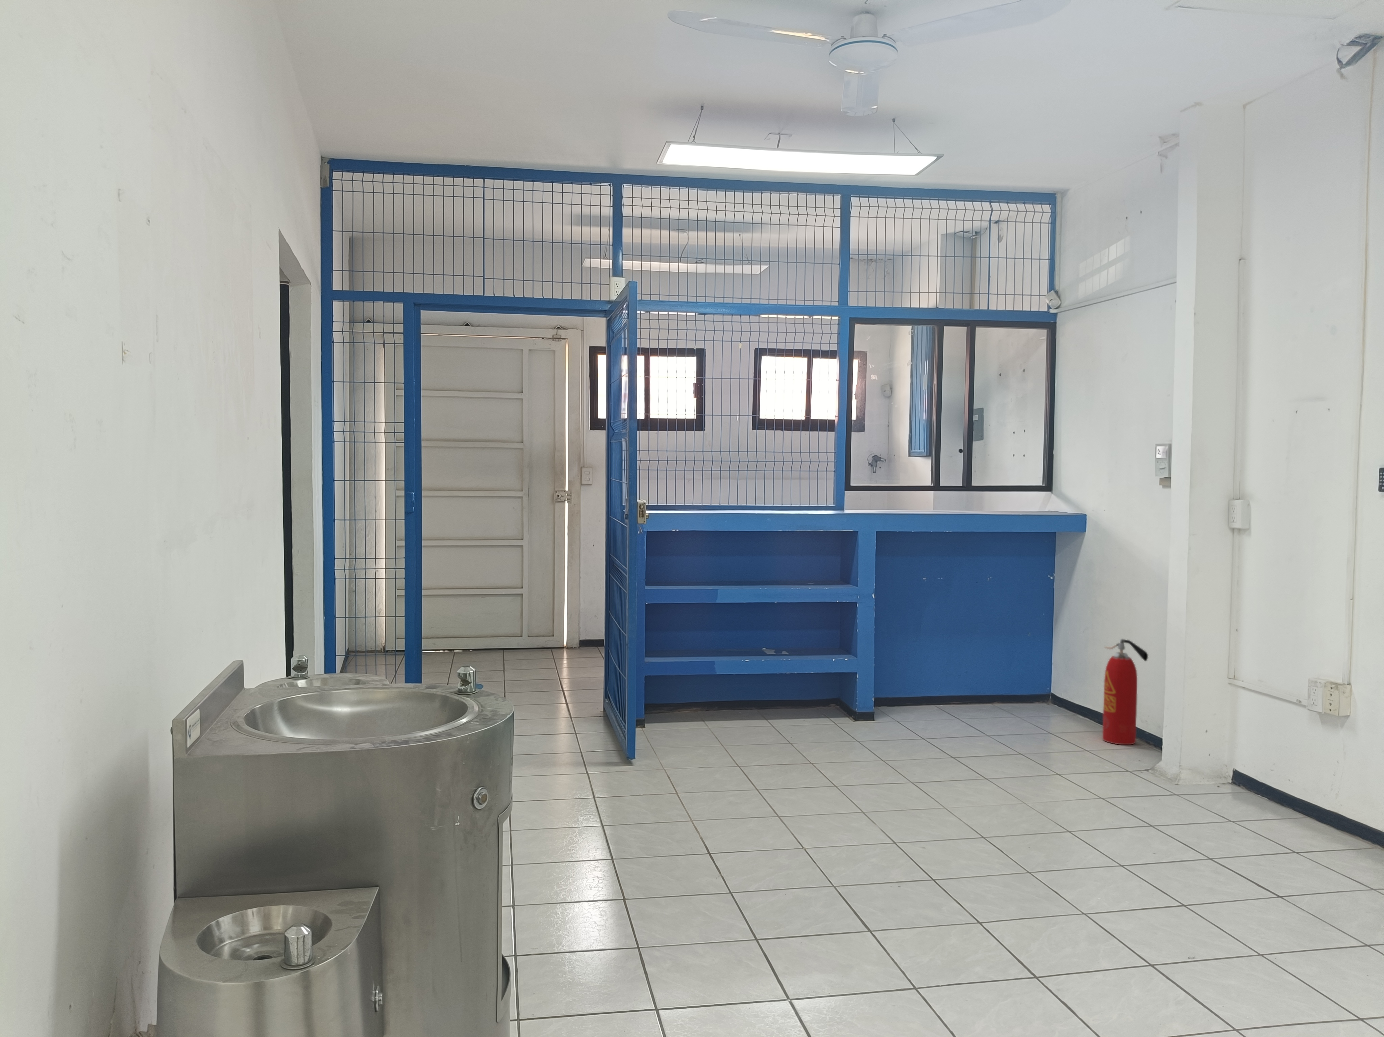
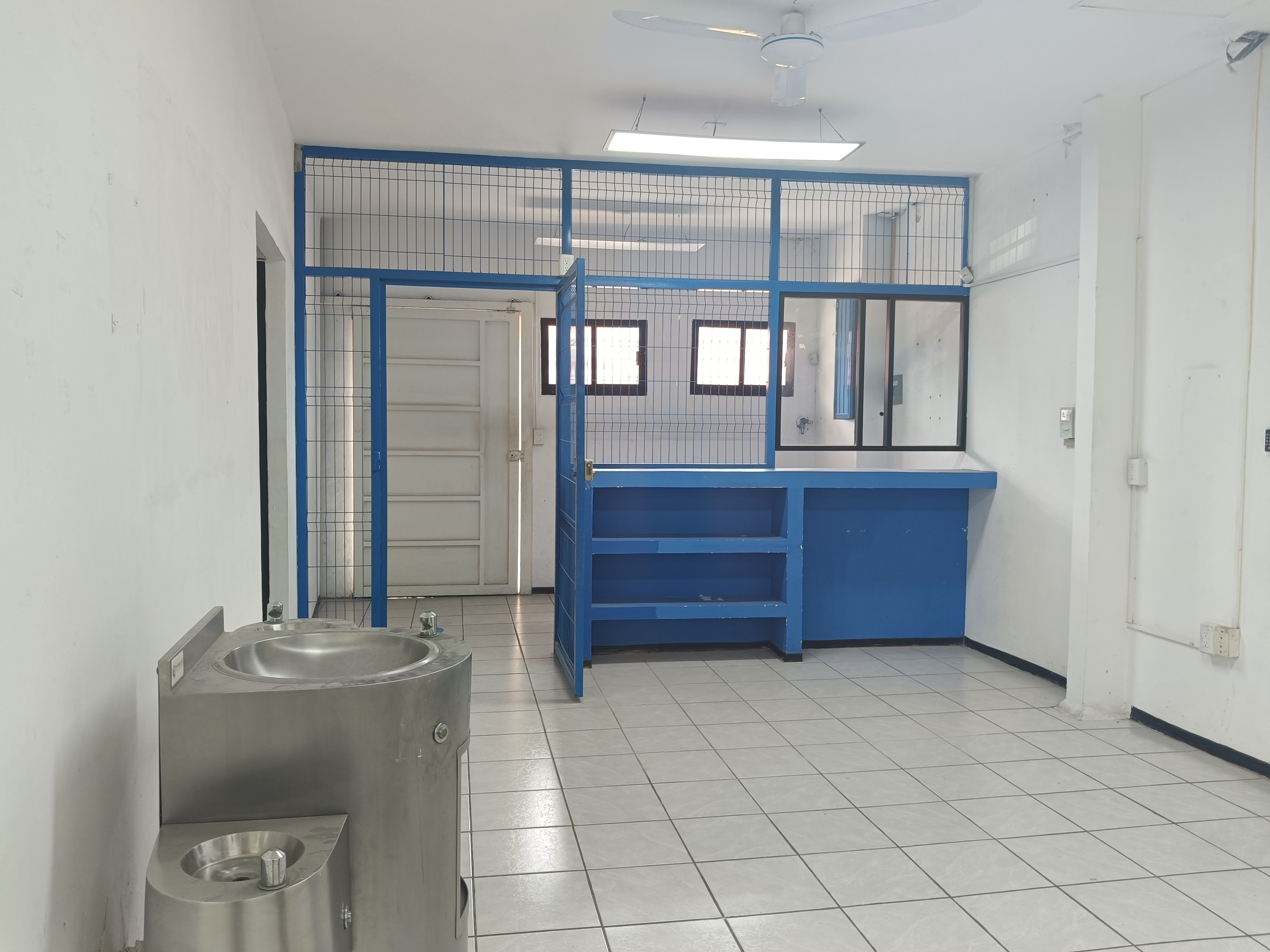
- fire extinguisher (1121, 691)
